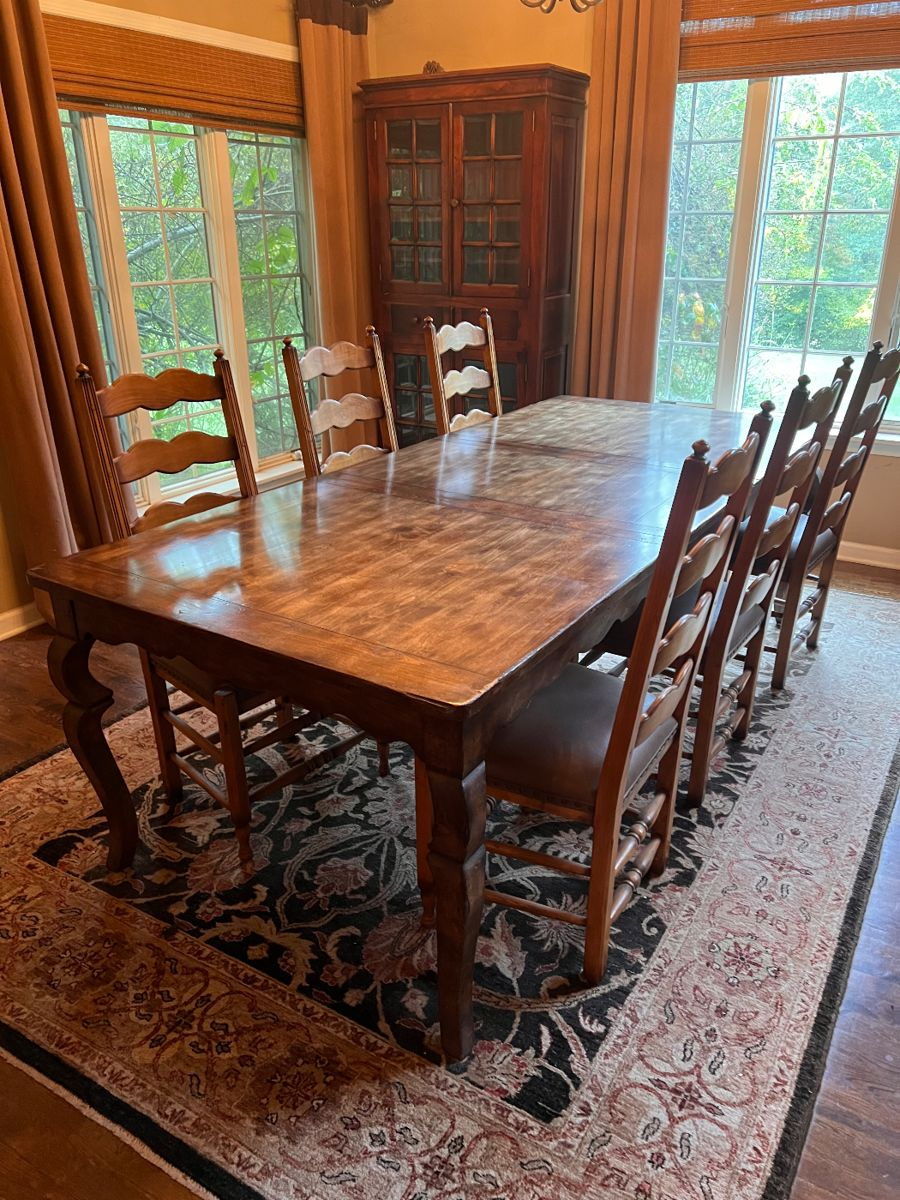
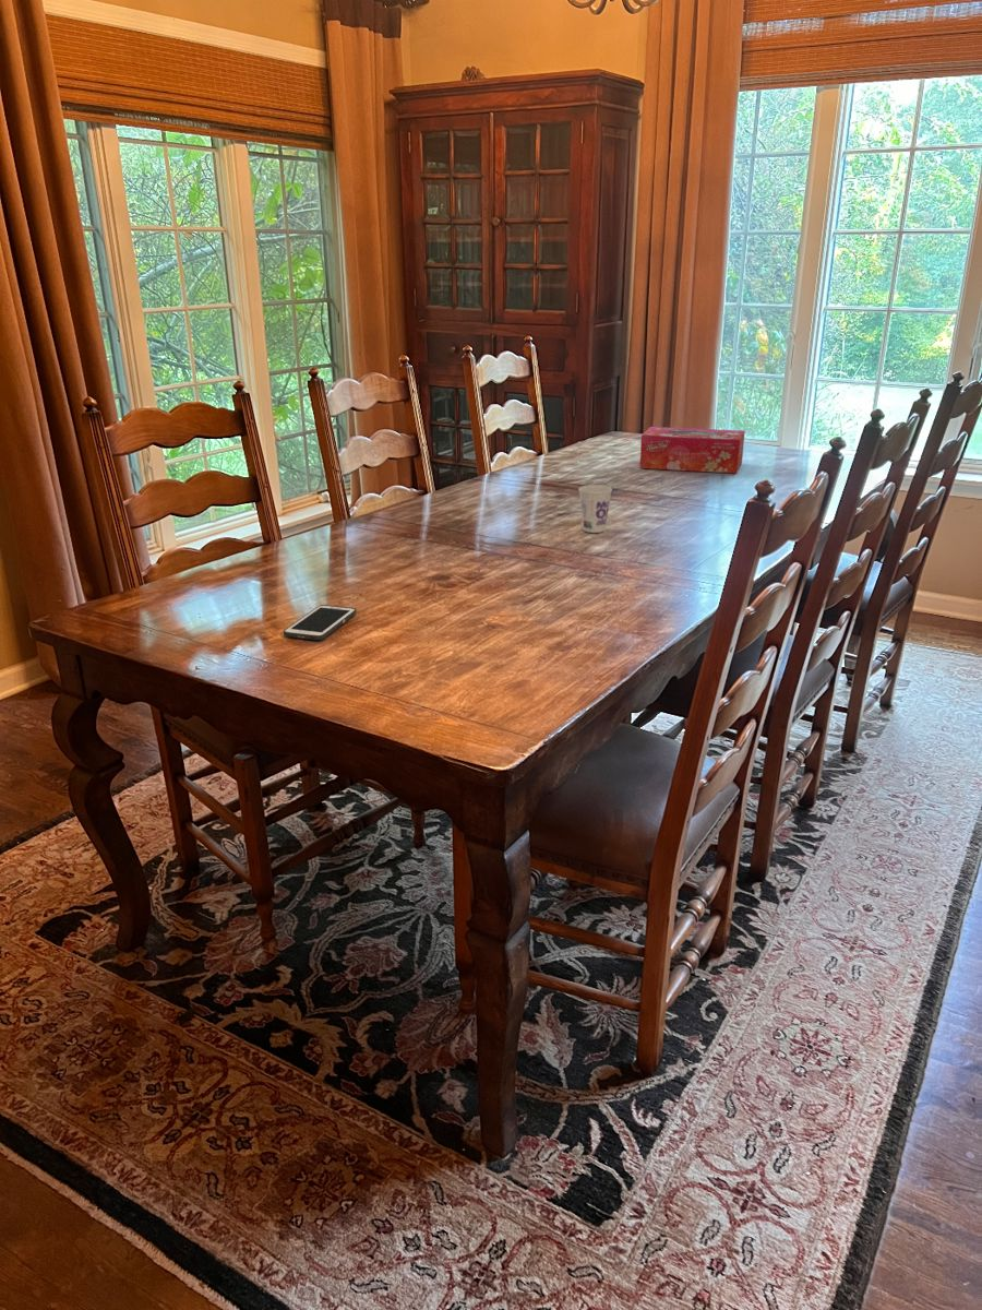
+ cell phone (321, 621)
+ tissue box (692, 449)
+ cup (595, 509)
